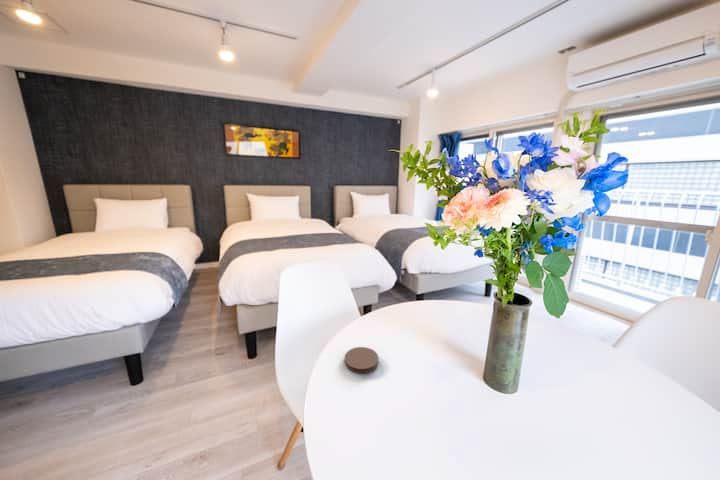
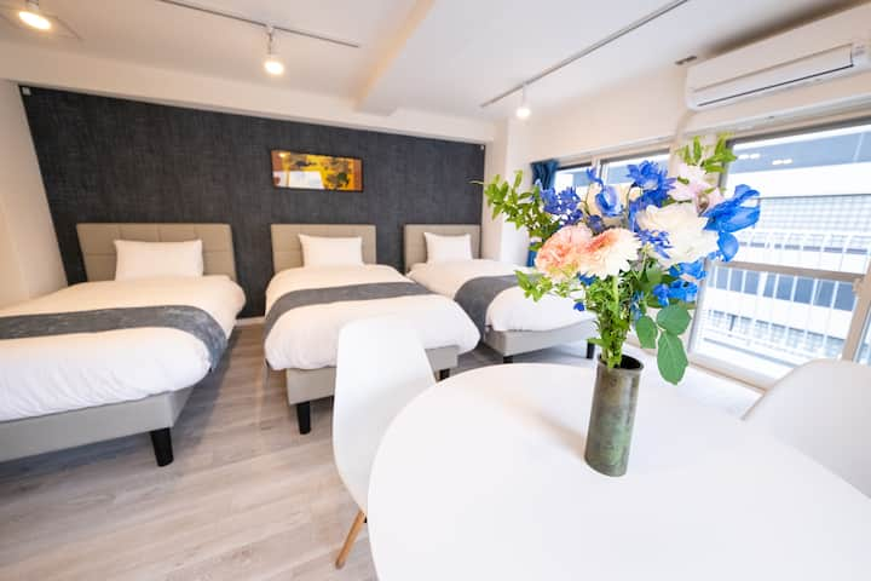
- coaster (361, 359)
